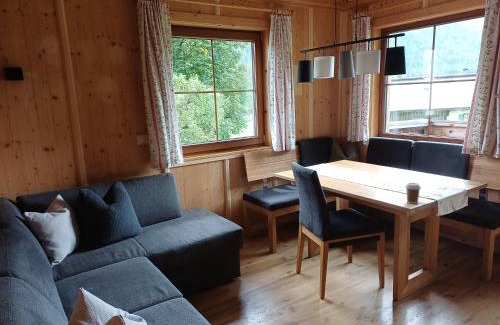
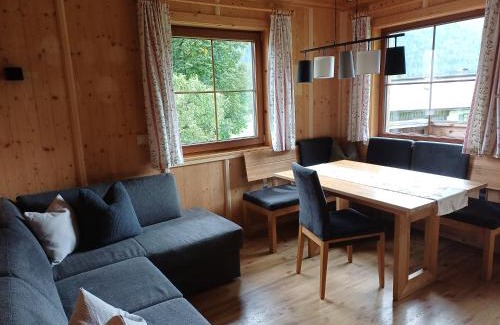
- coffee cup (412, 193)
